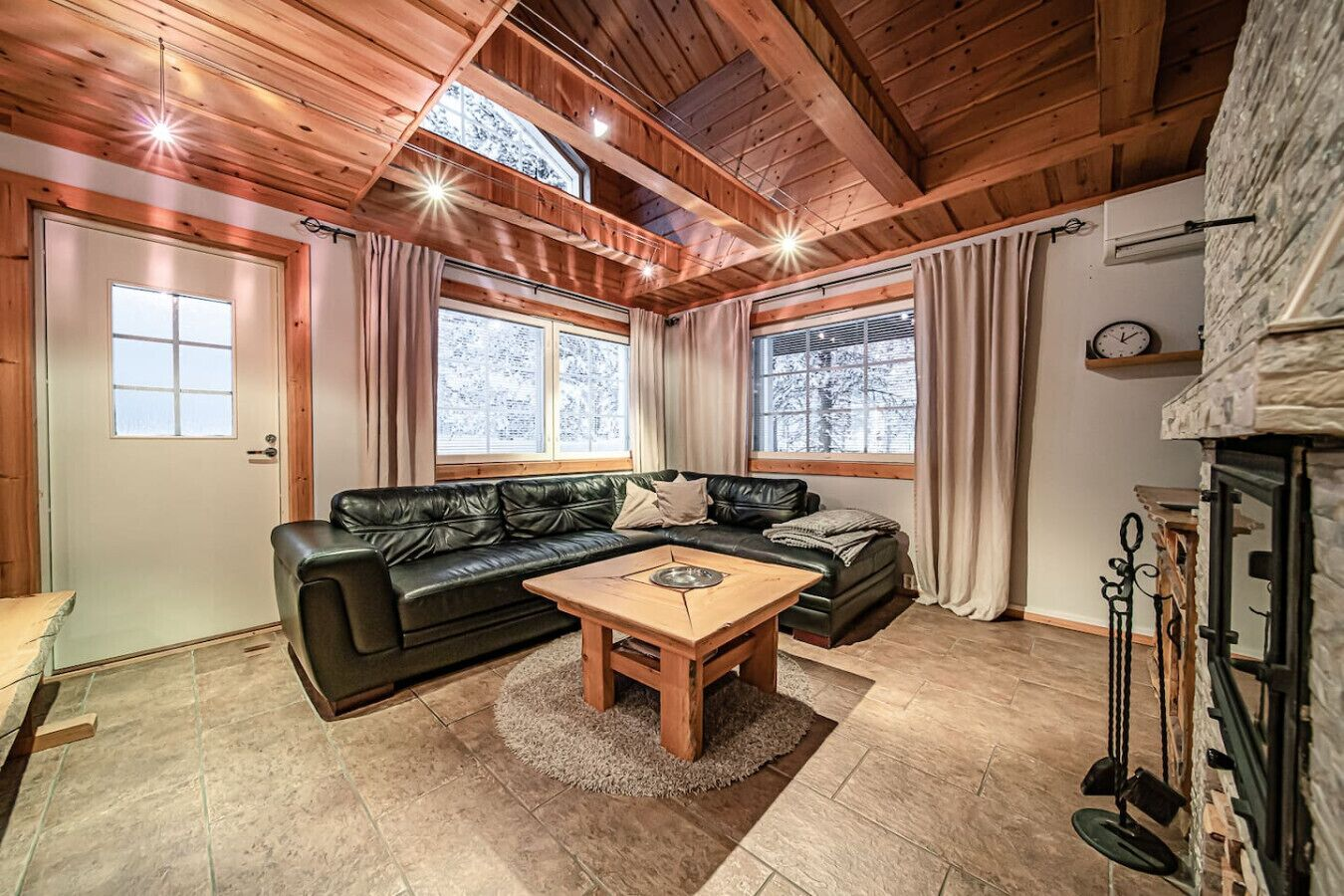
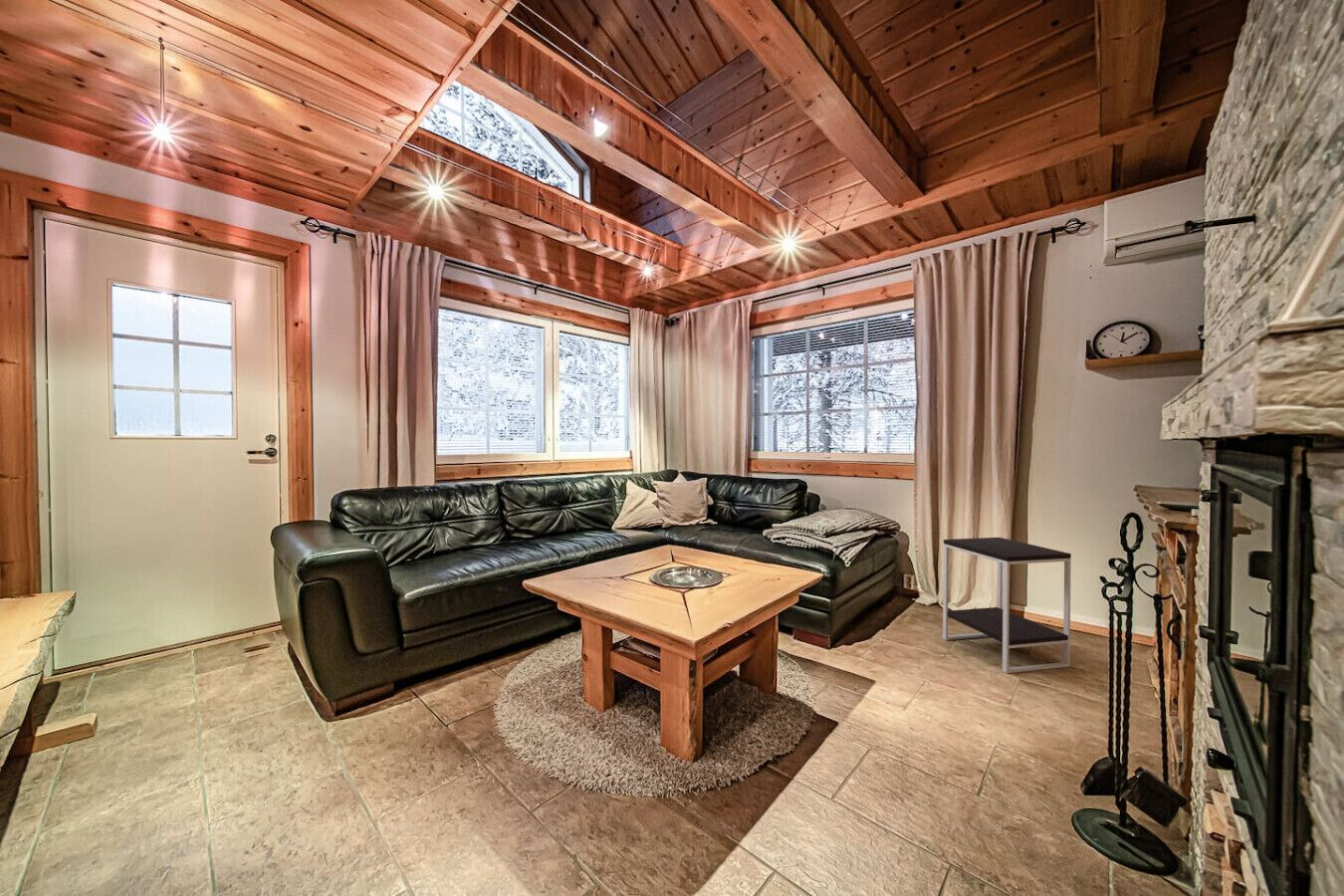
+ side table (1002, 598)
